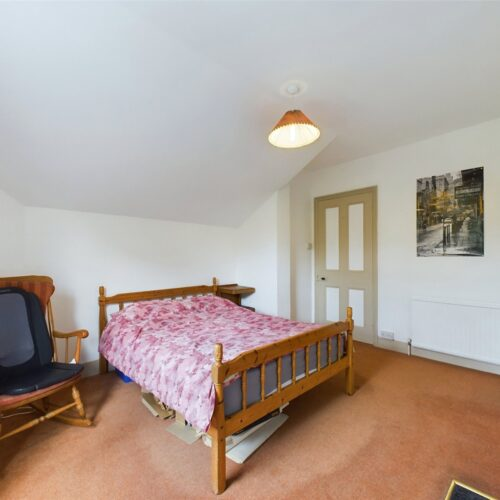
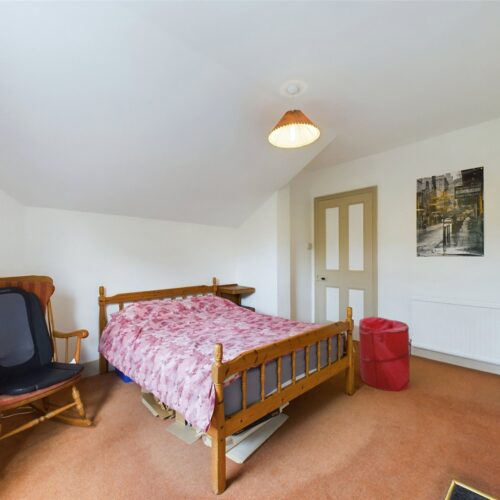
+ laundry hamper (383, 351)
